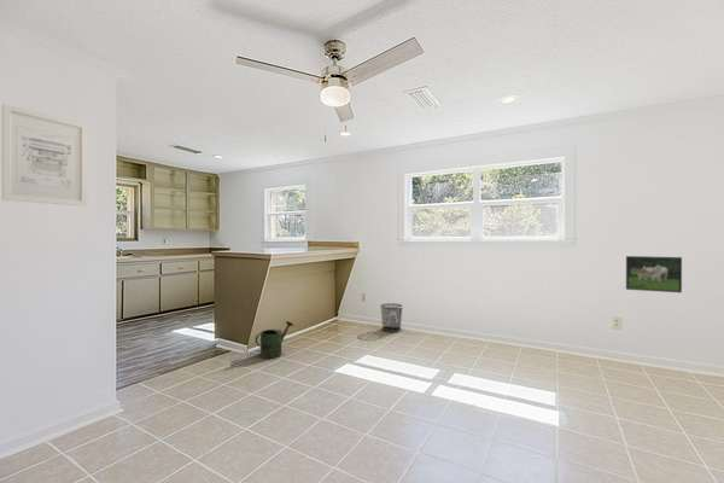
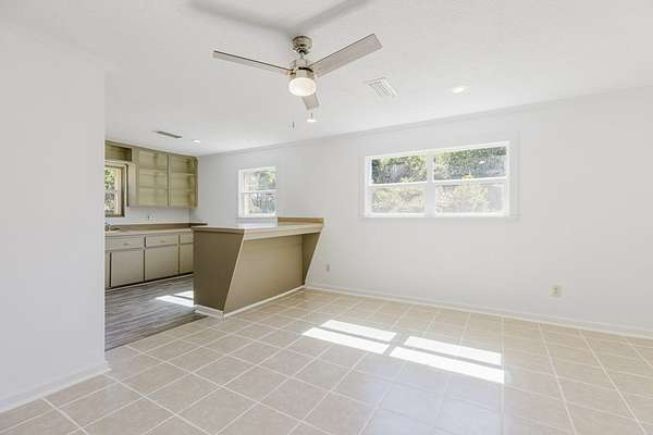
- waste bin (391, 318)
- wall art (47, 158)
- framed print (653, 273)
- watering can (274, 339)
